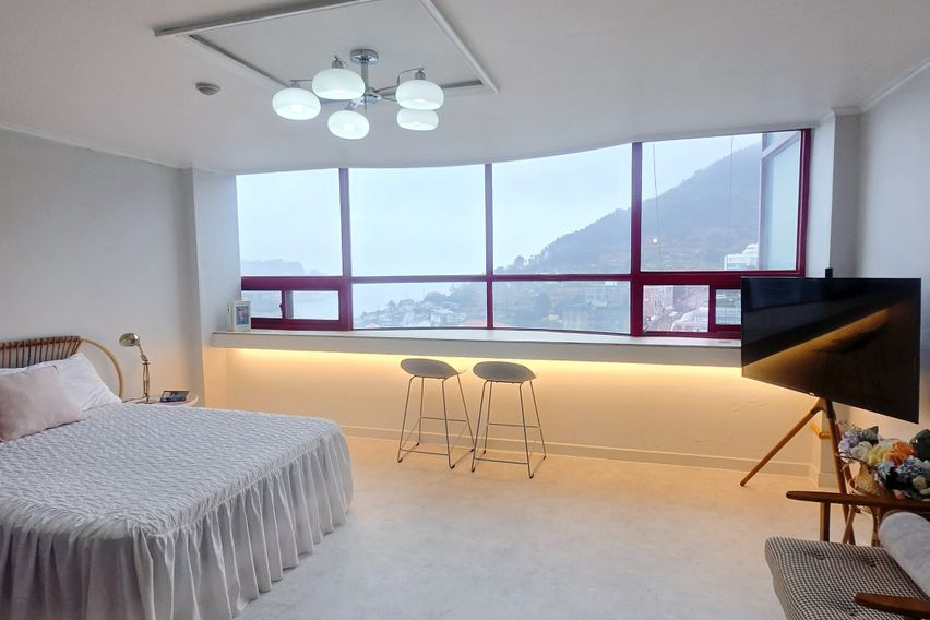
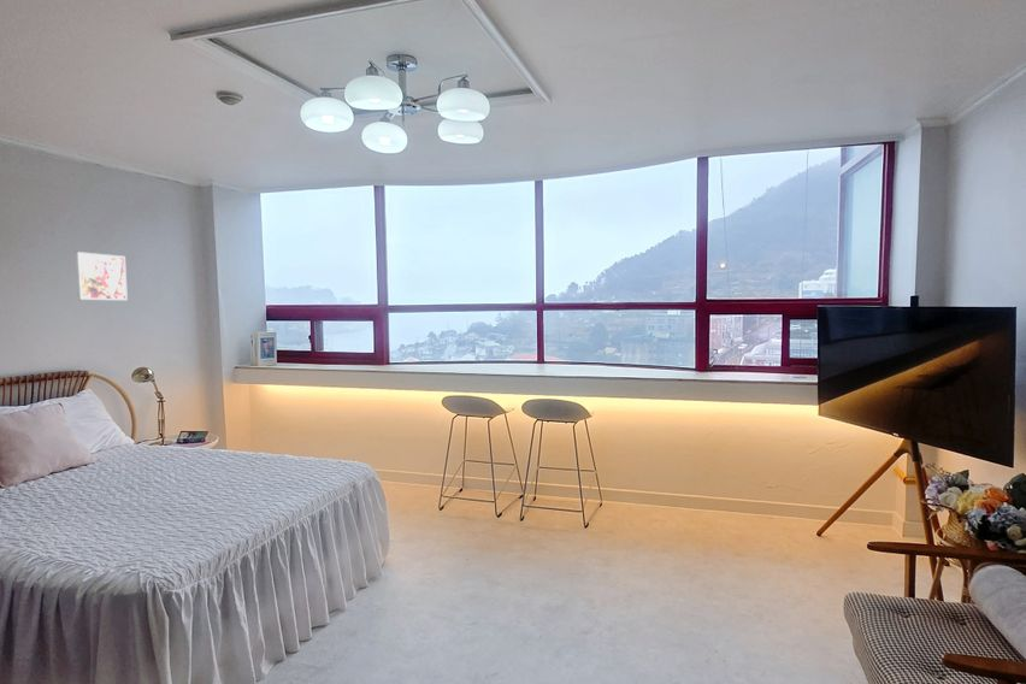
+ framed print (102, 277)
